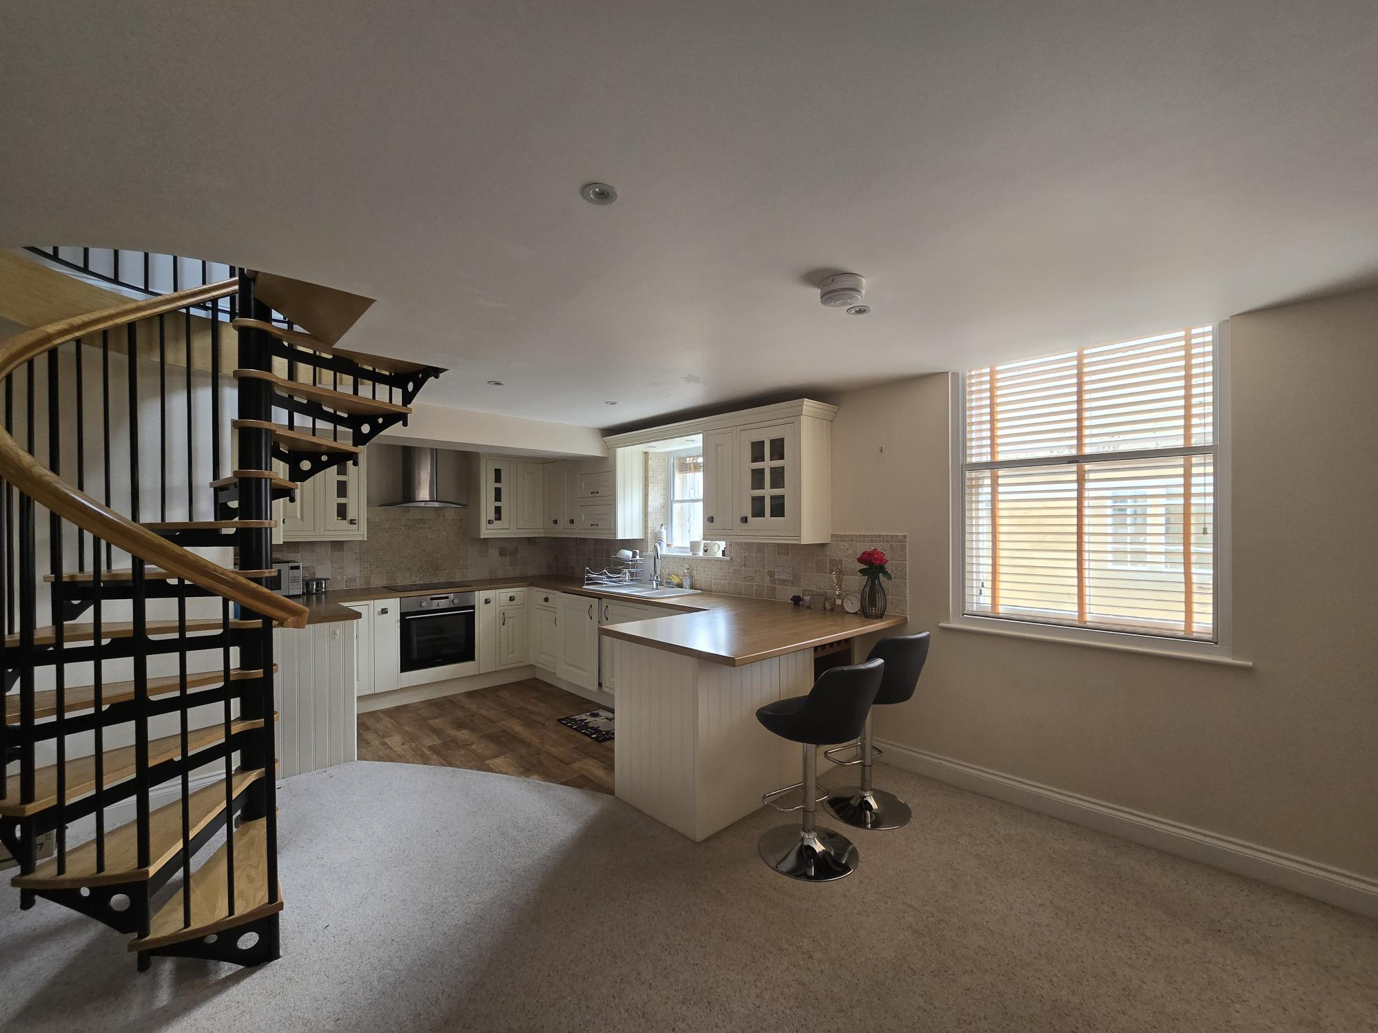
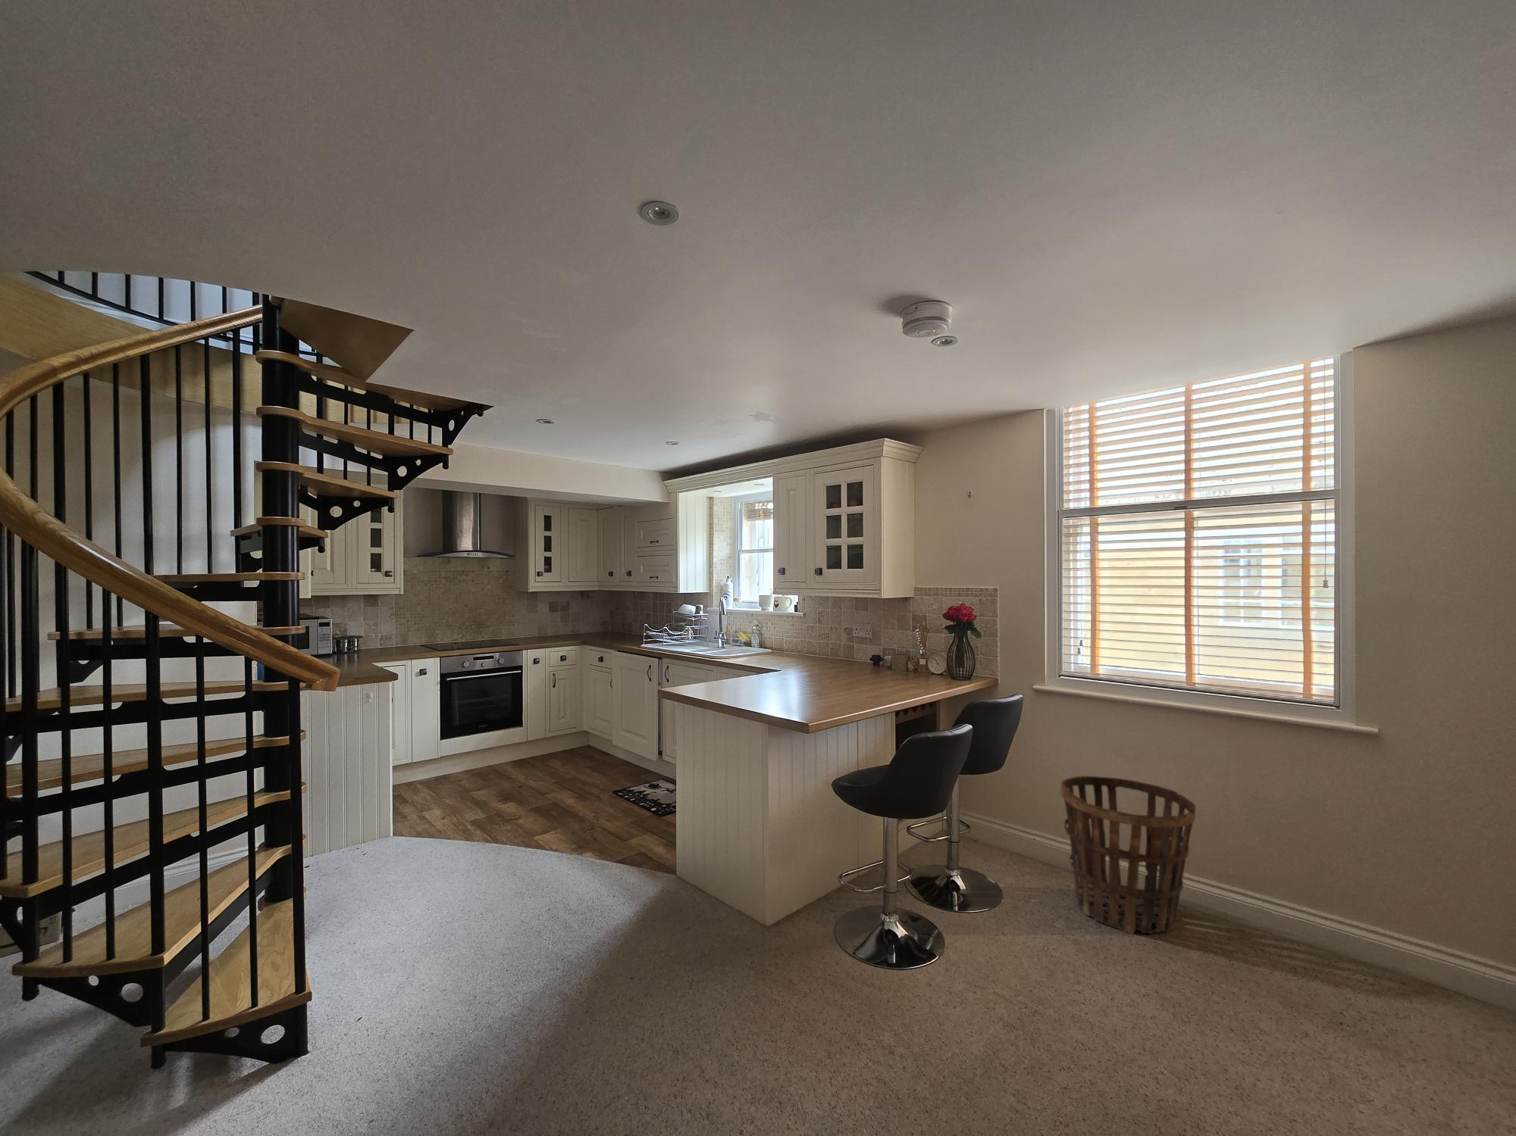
+ basket (1124, 851)
